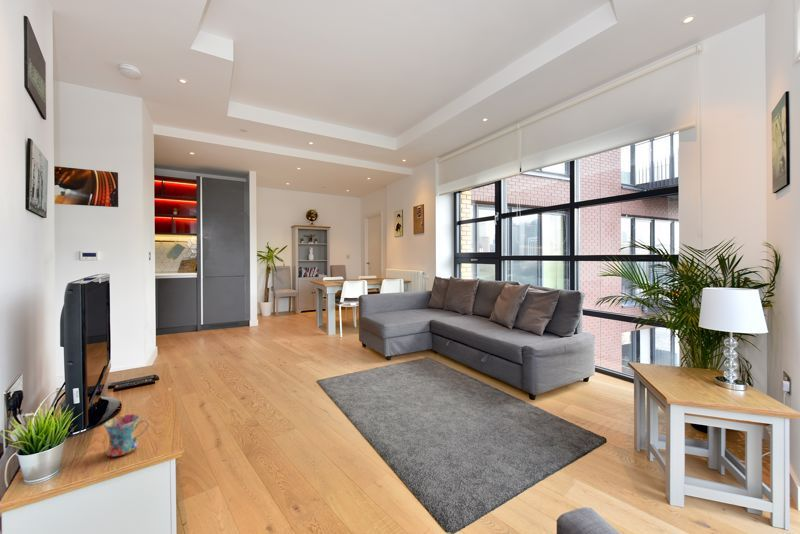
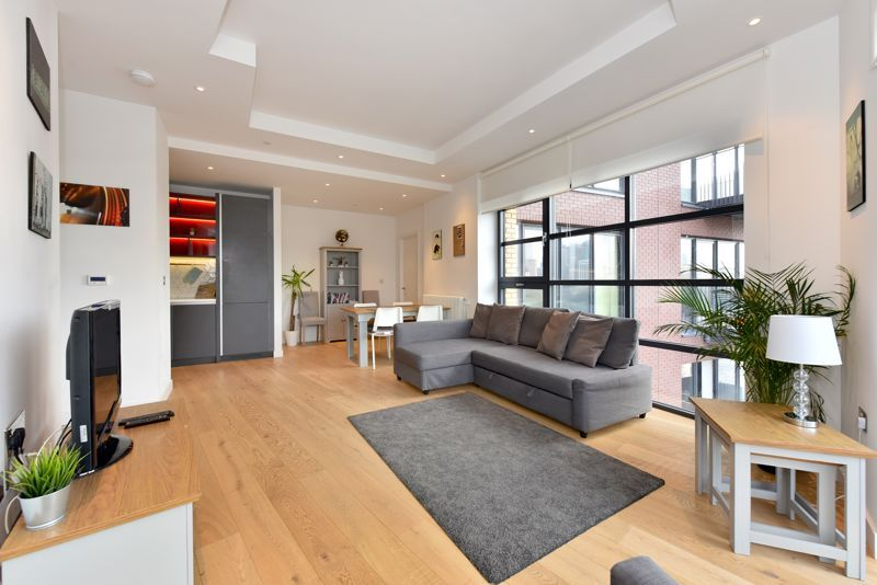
- mug (127, 434)
